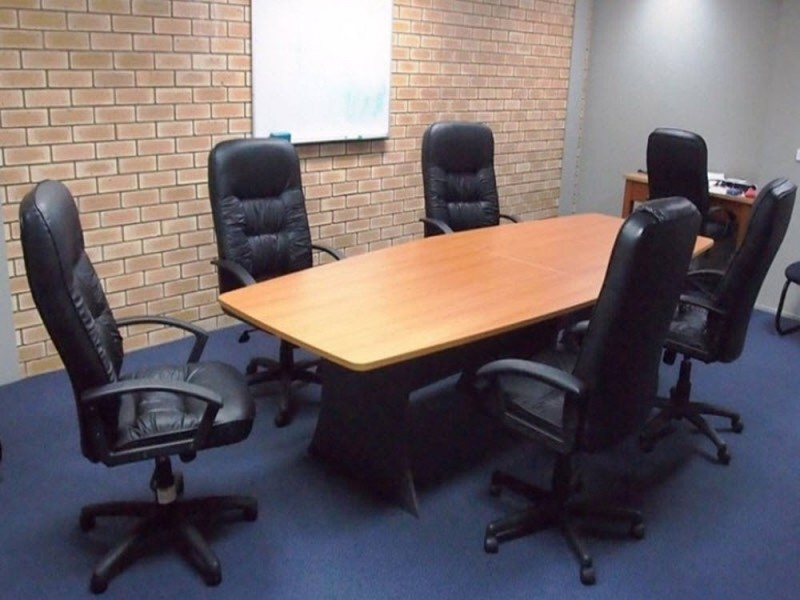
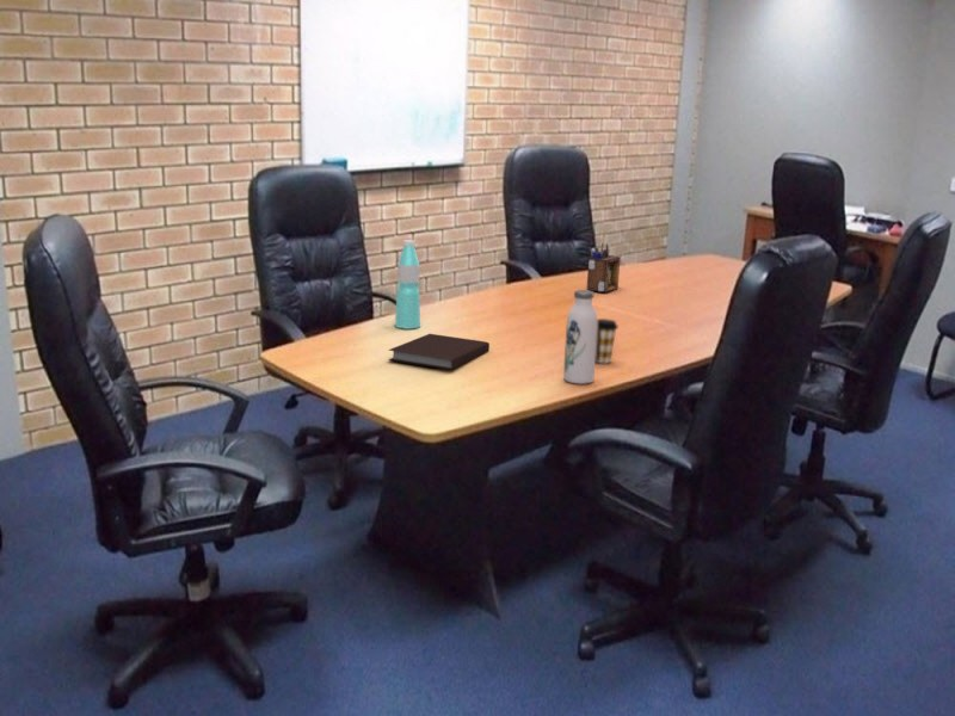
+ notebook (439, 351)
+ desk organizer (603, 266)
+ water bottle (408, 283)
+ water bottle (580, 335)
+ coffee cup (603, 340)
